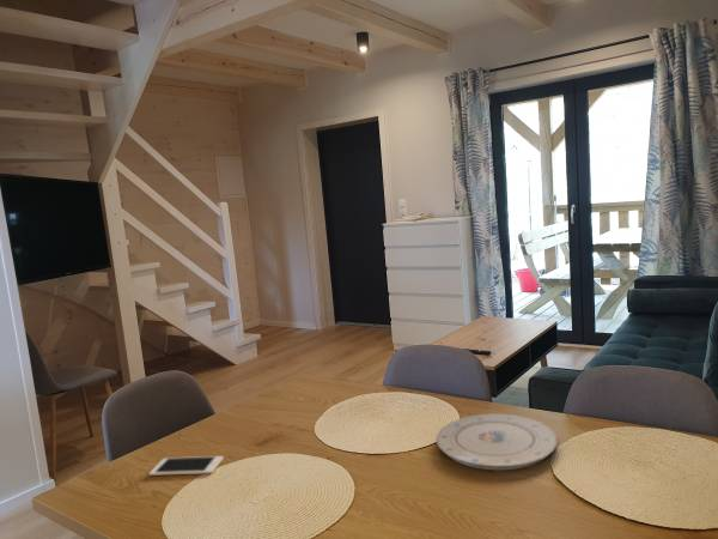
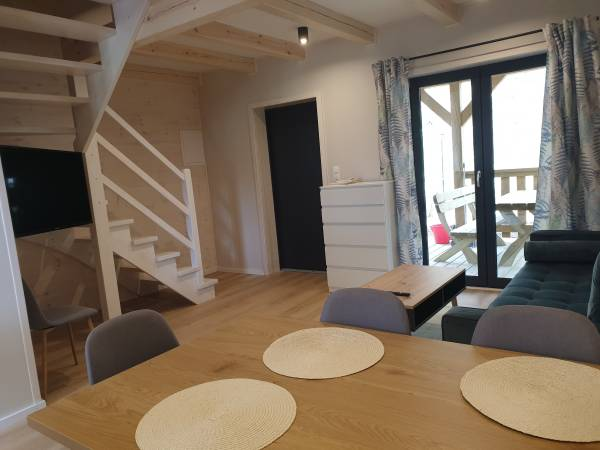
- plate (495, 440)
- cell phone (187, 465)
